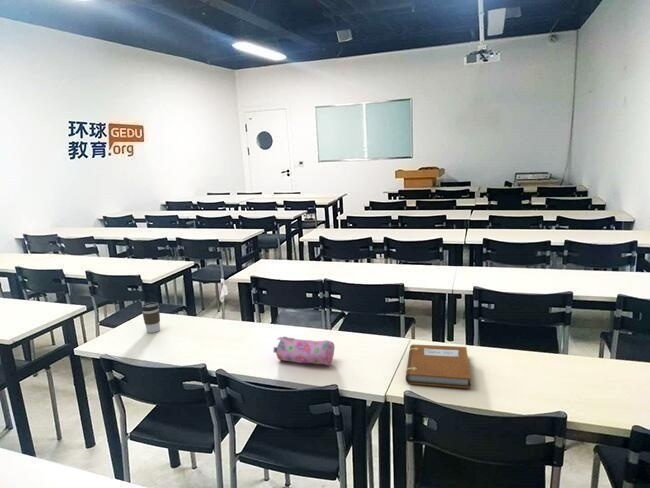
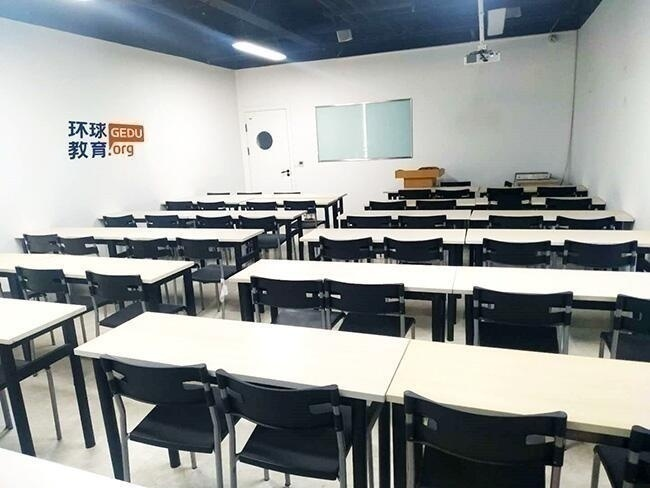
- coffee cup (151, 317)
- pencil case (304, 350)
- notebook (437, 363)
